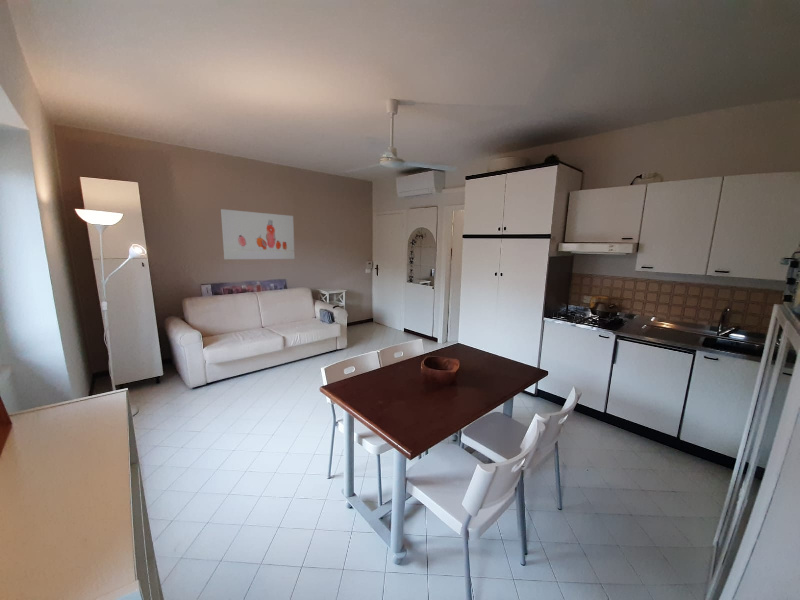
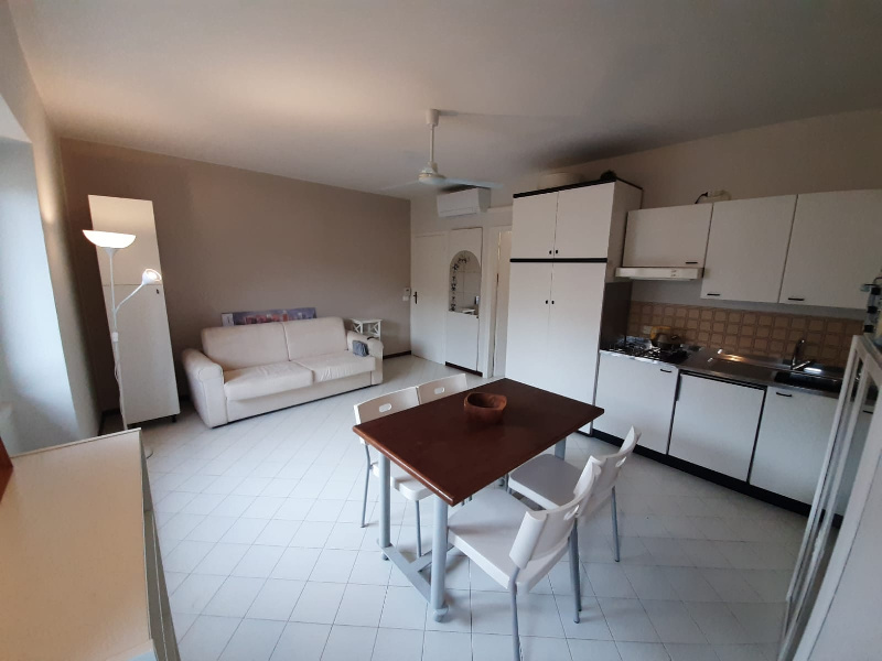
- wall art (260, 236)
